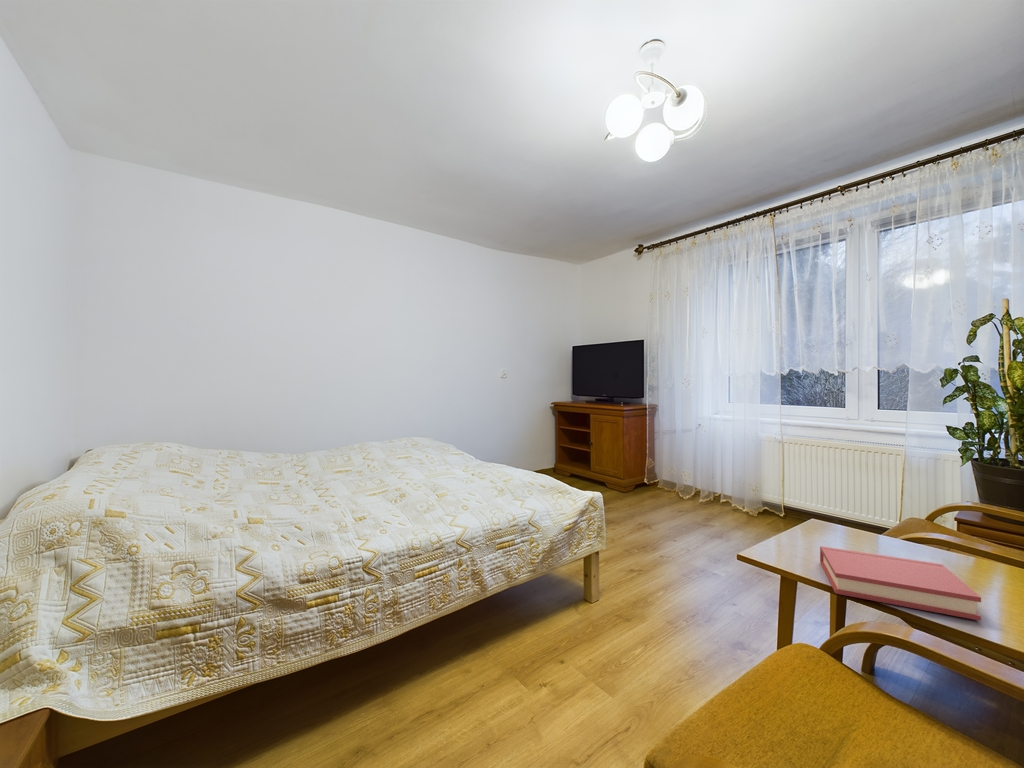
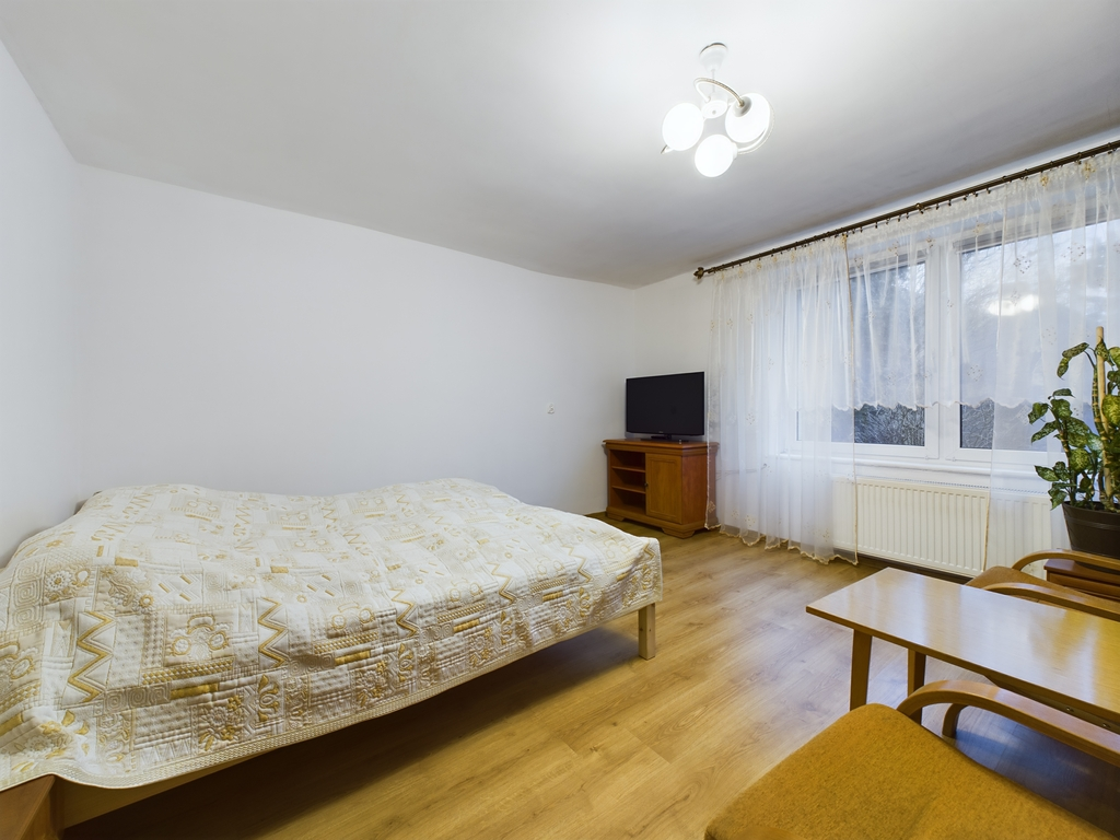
- hardback book (889, 577)
